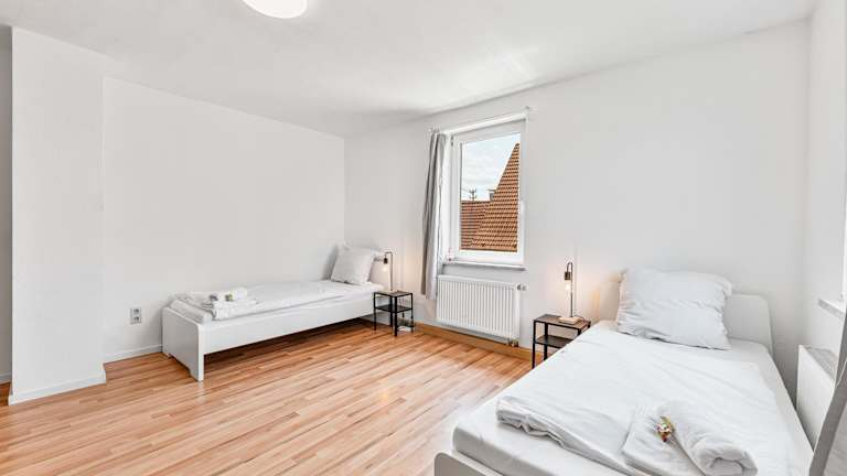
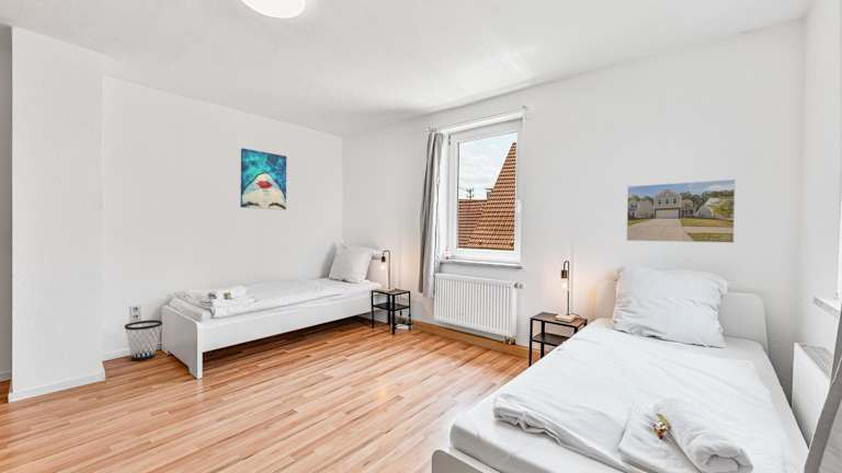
+ wastebasket (144, 341)
+ wall art (264, 181)
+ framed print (676, 212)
